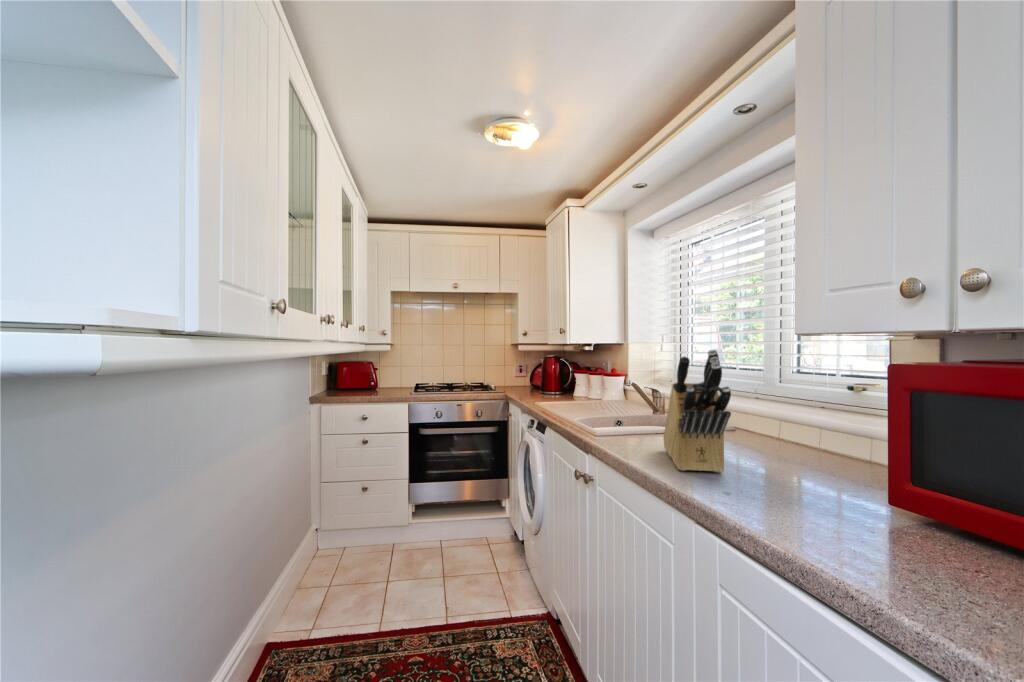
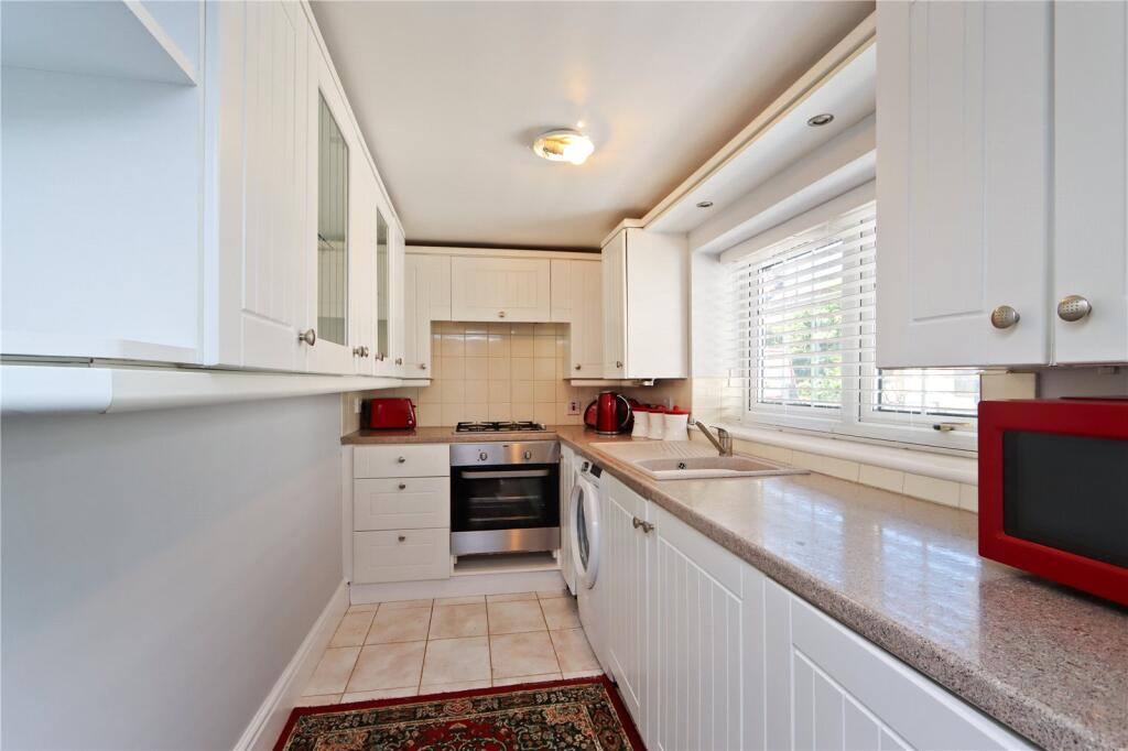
- knife block (693, 406)
